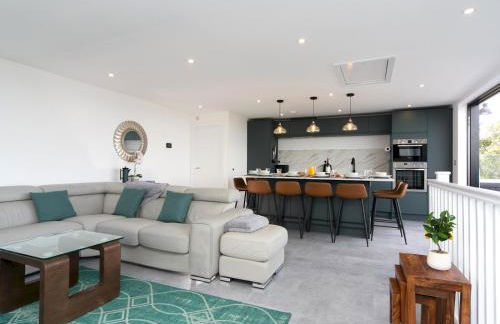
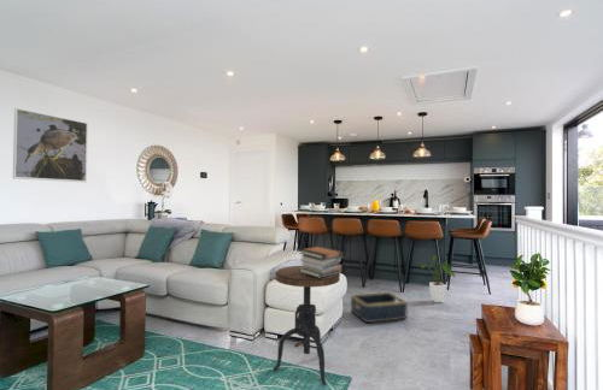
+ book stack (320, 262)
+ house plant (434, 278)
+ side table (306, 319)
+ basket (377, 306)
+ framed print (53, 148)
